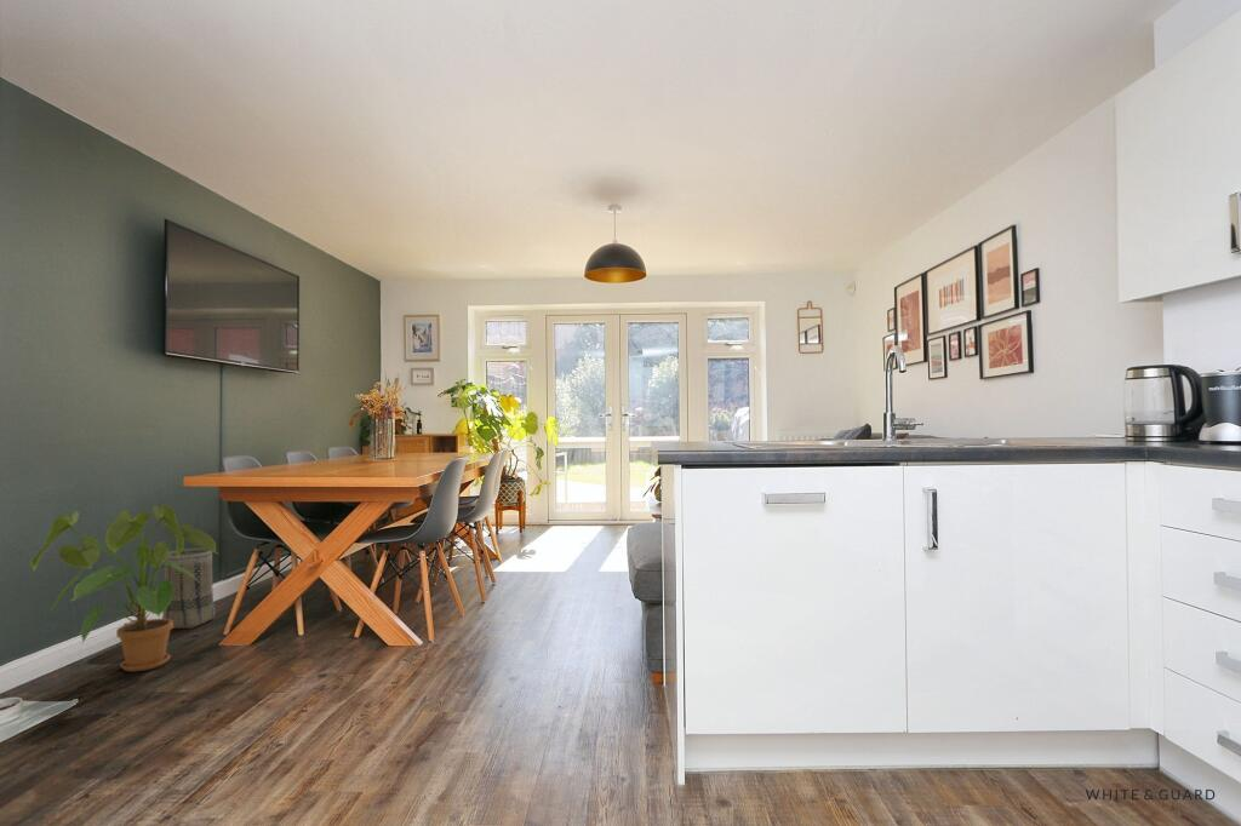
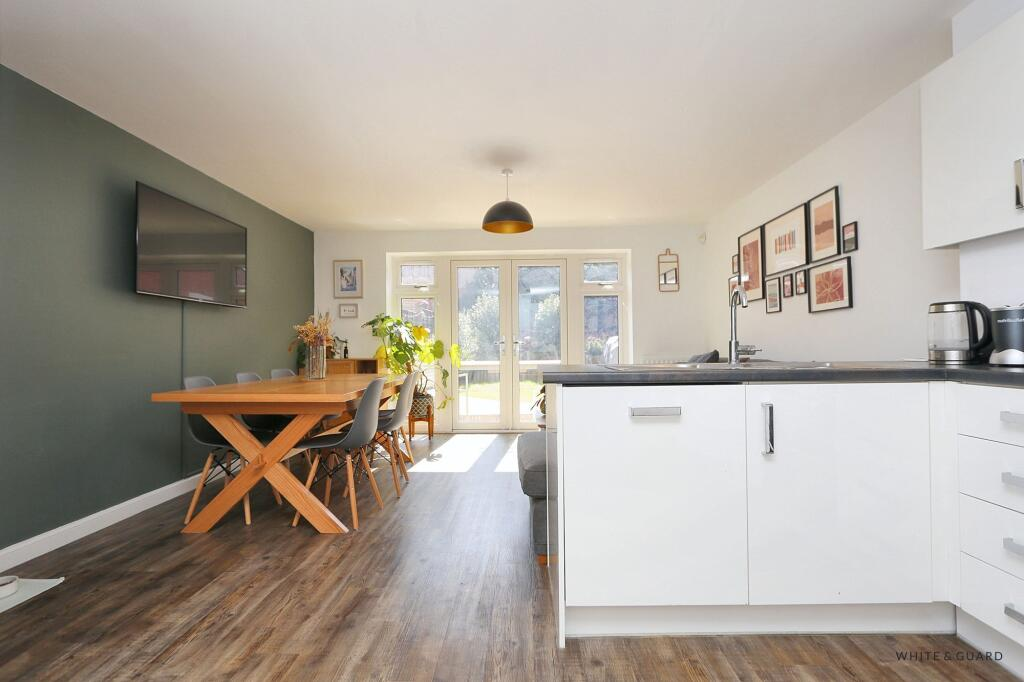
- basket (188, 587)
- house plant (136, 581)
